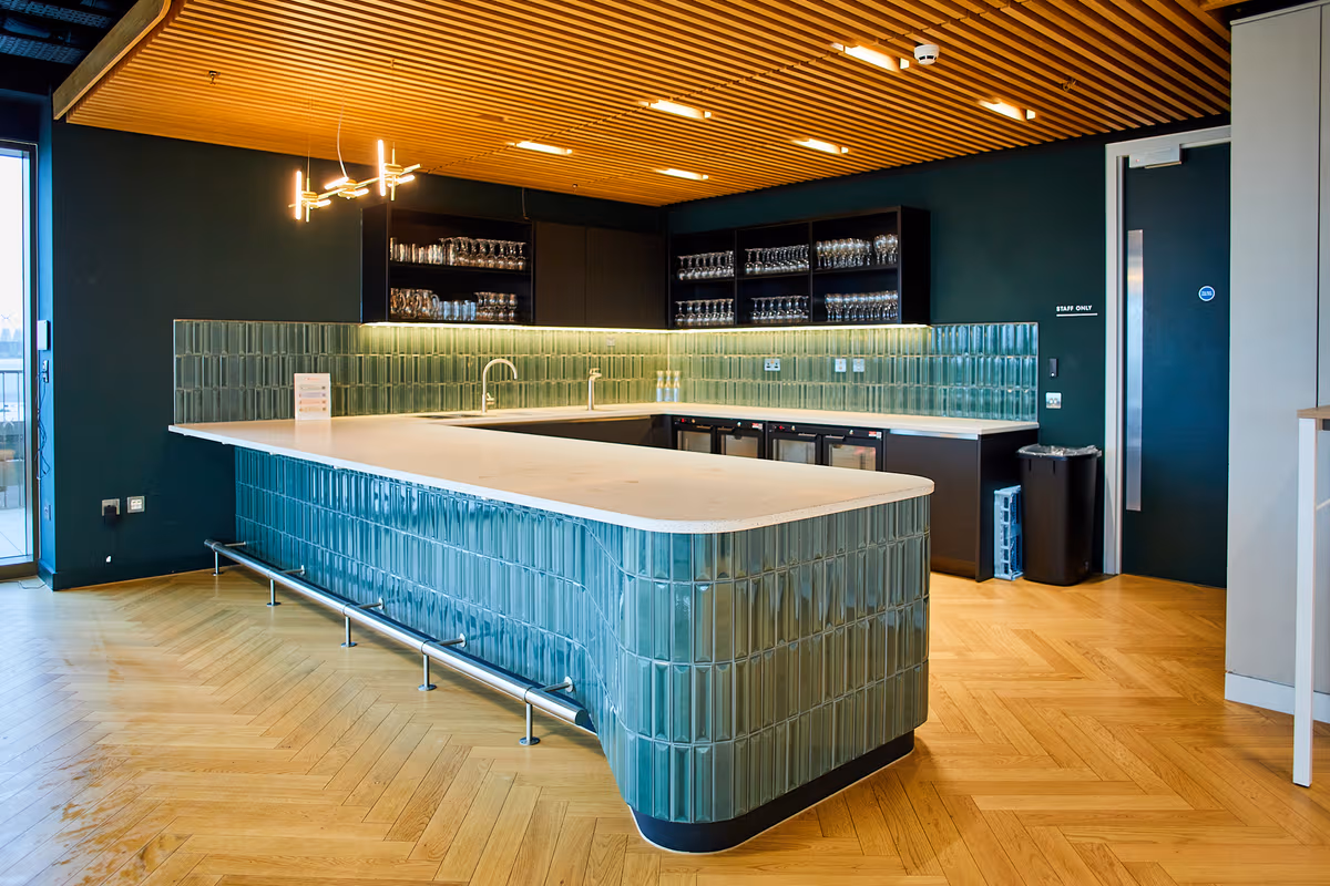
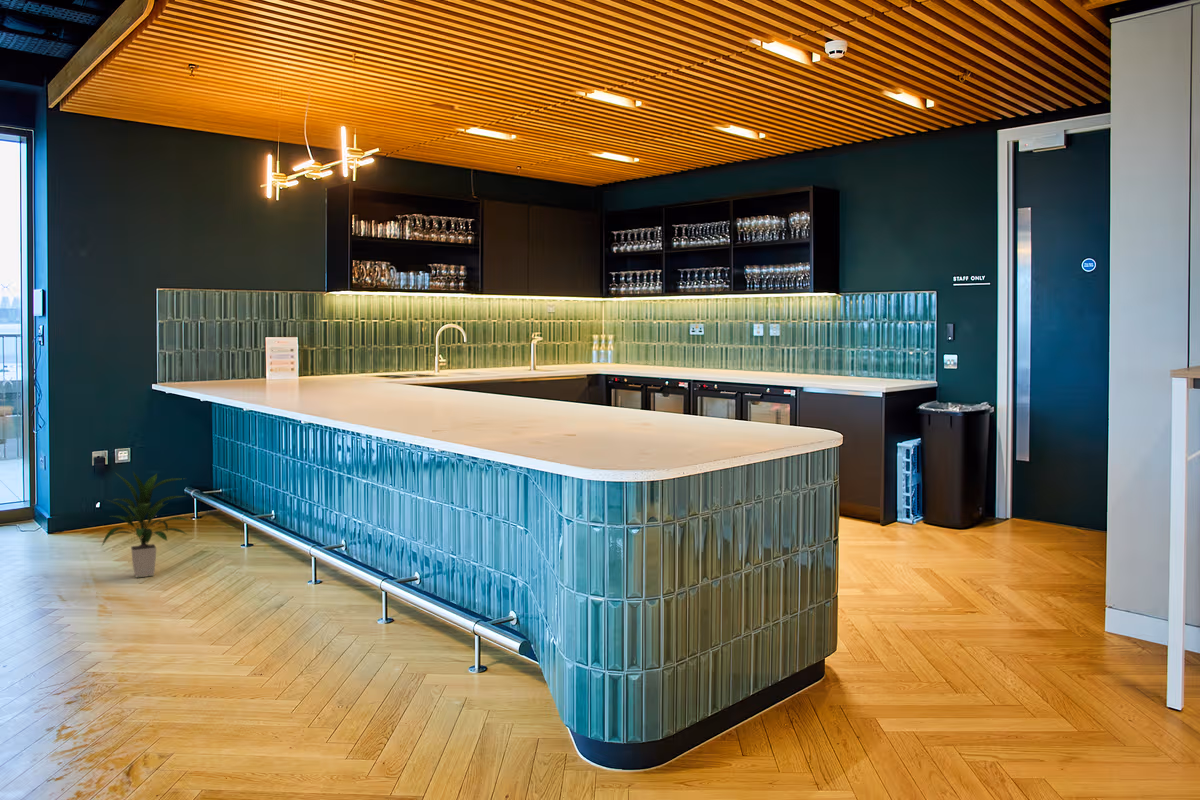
+ indoor plant (146, 521)
